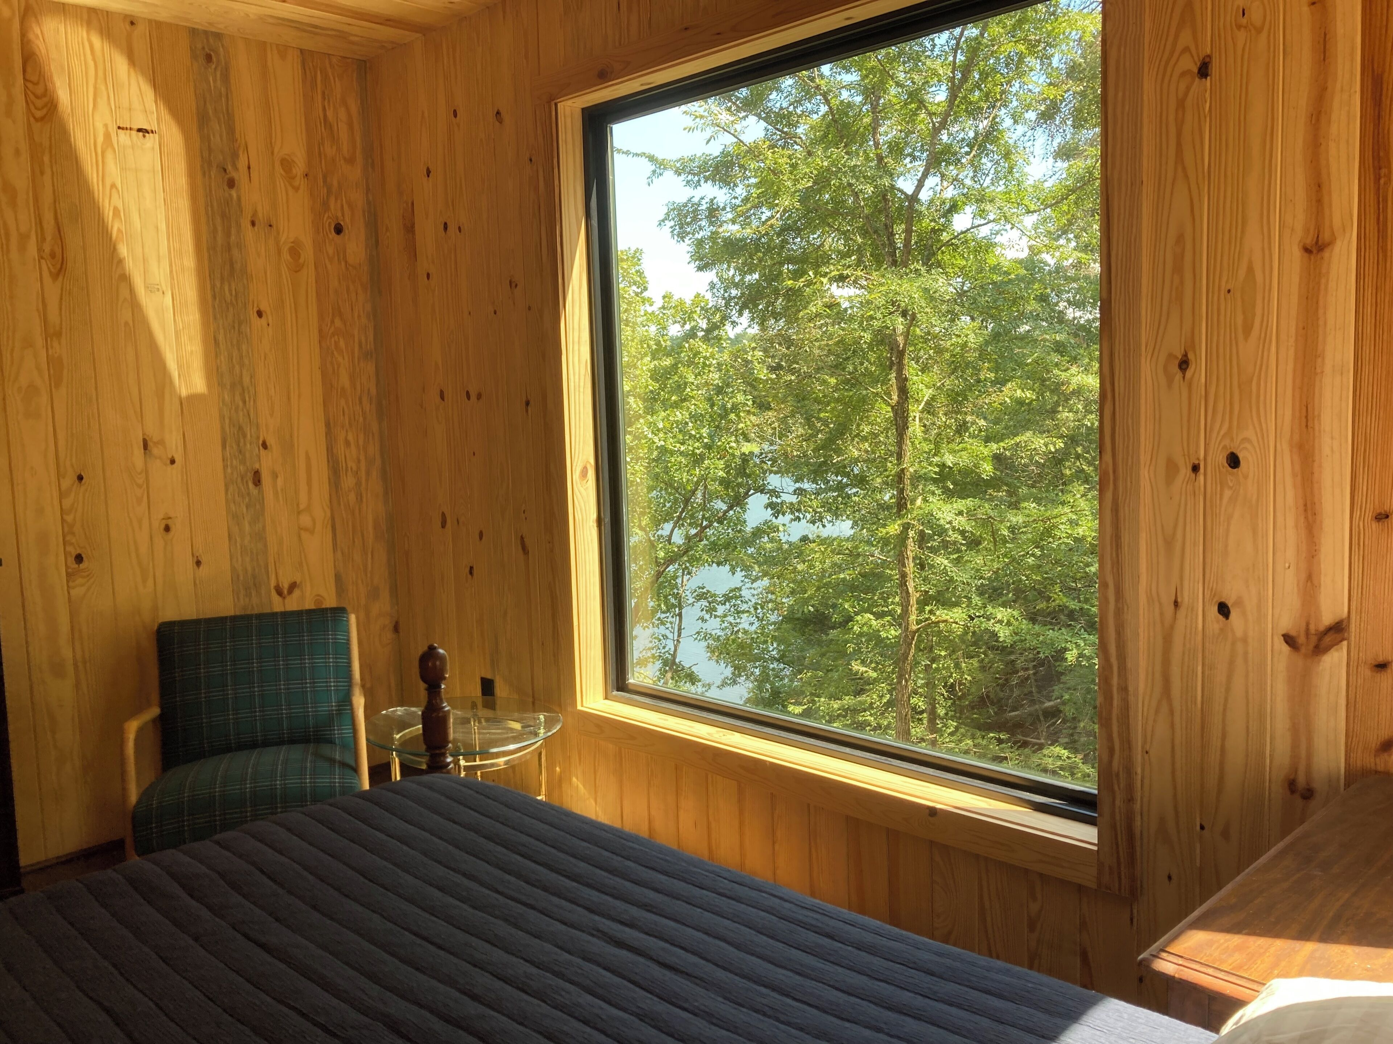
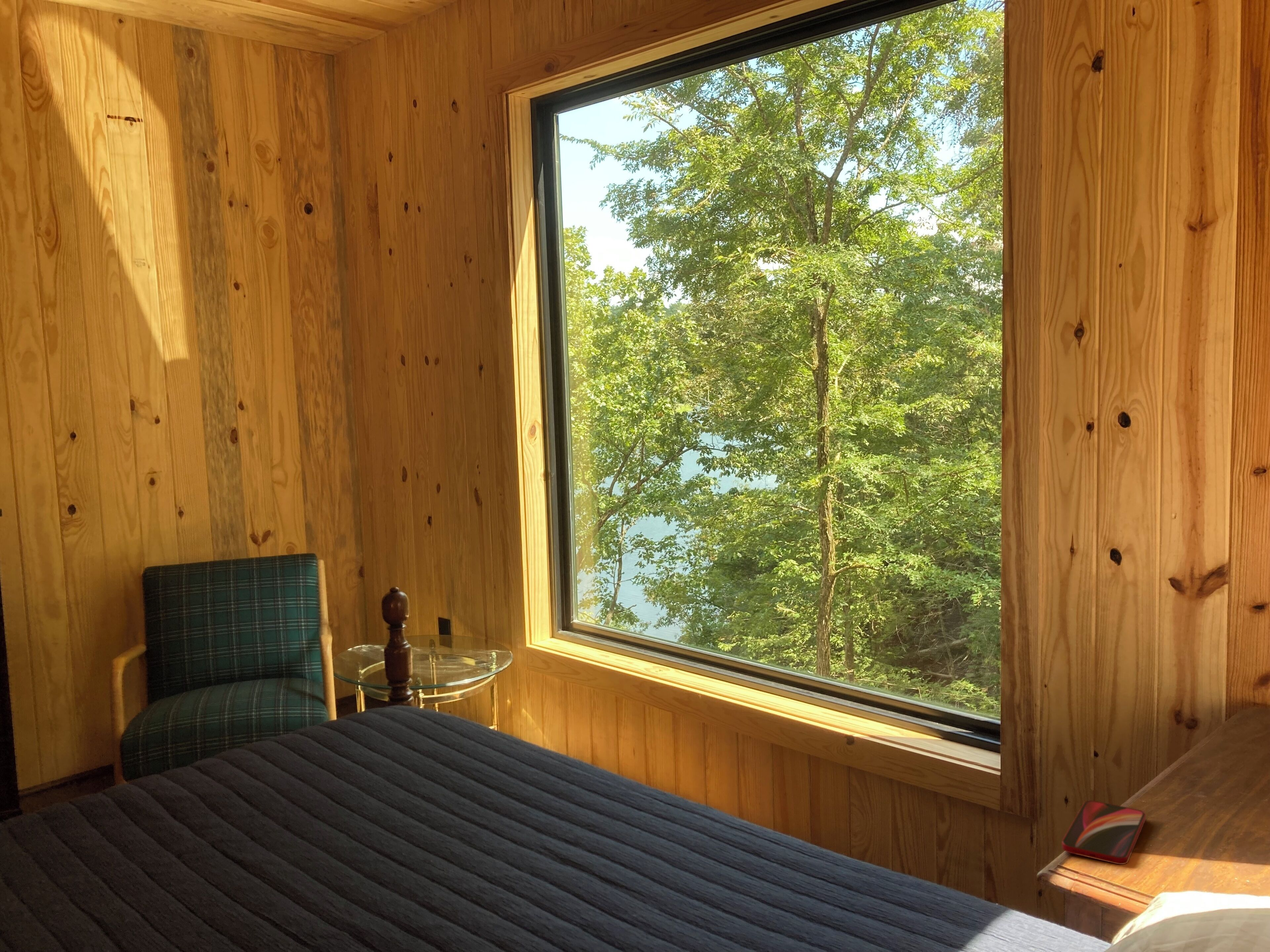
+ smartphone (1105, 830)
